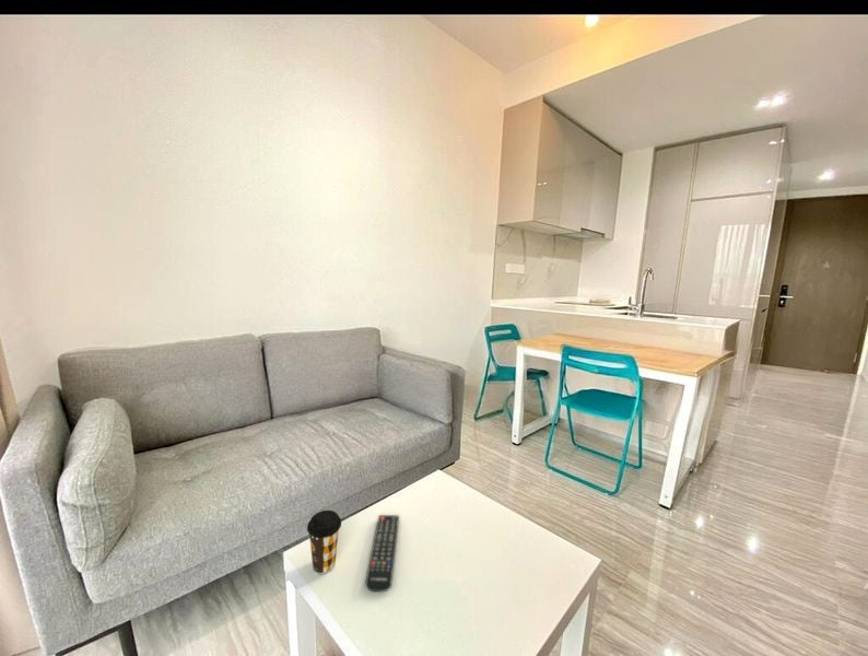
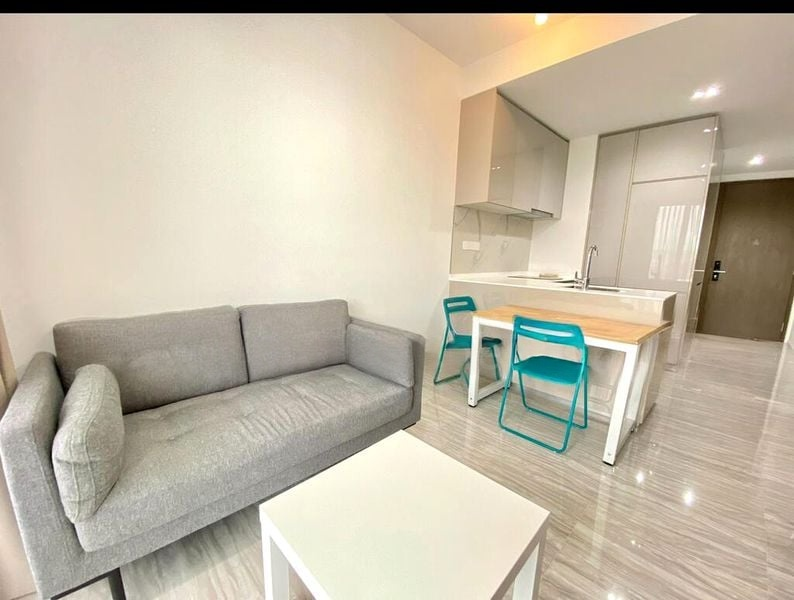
- remote control (384, 547)
- coffee cup (324, 541)
